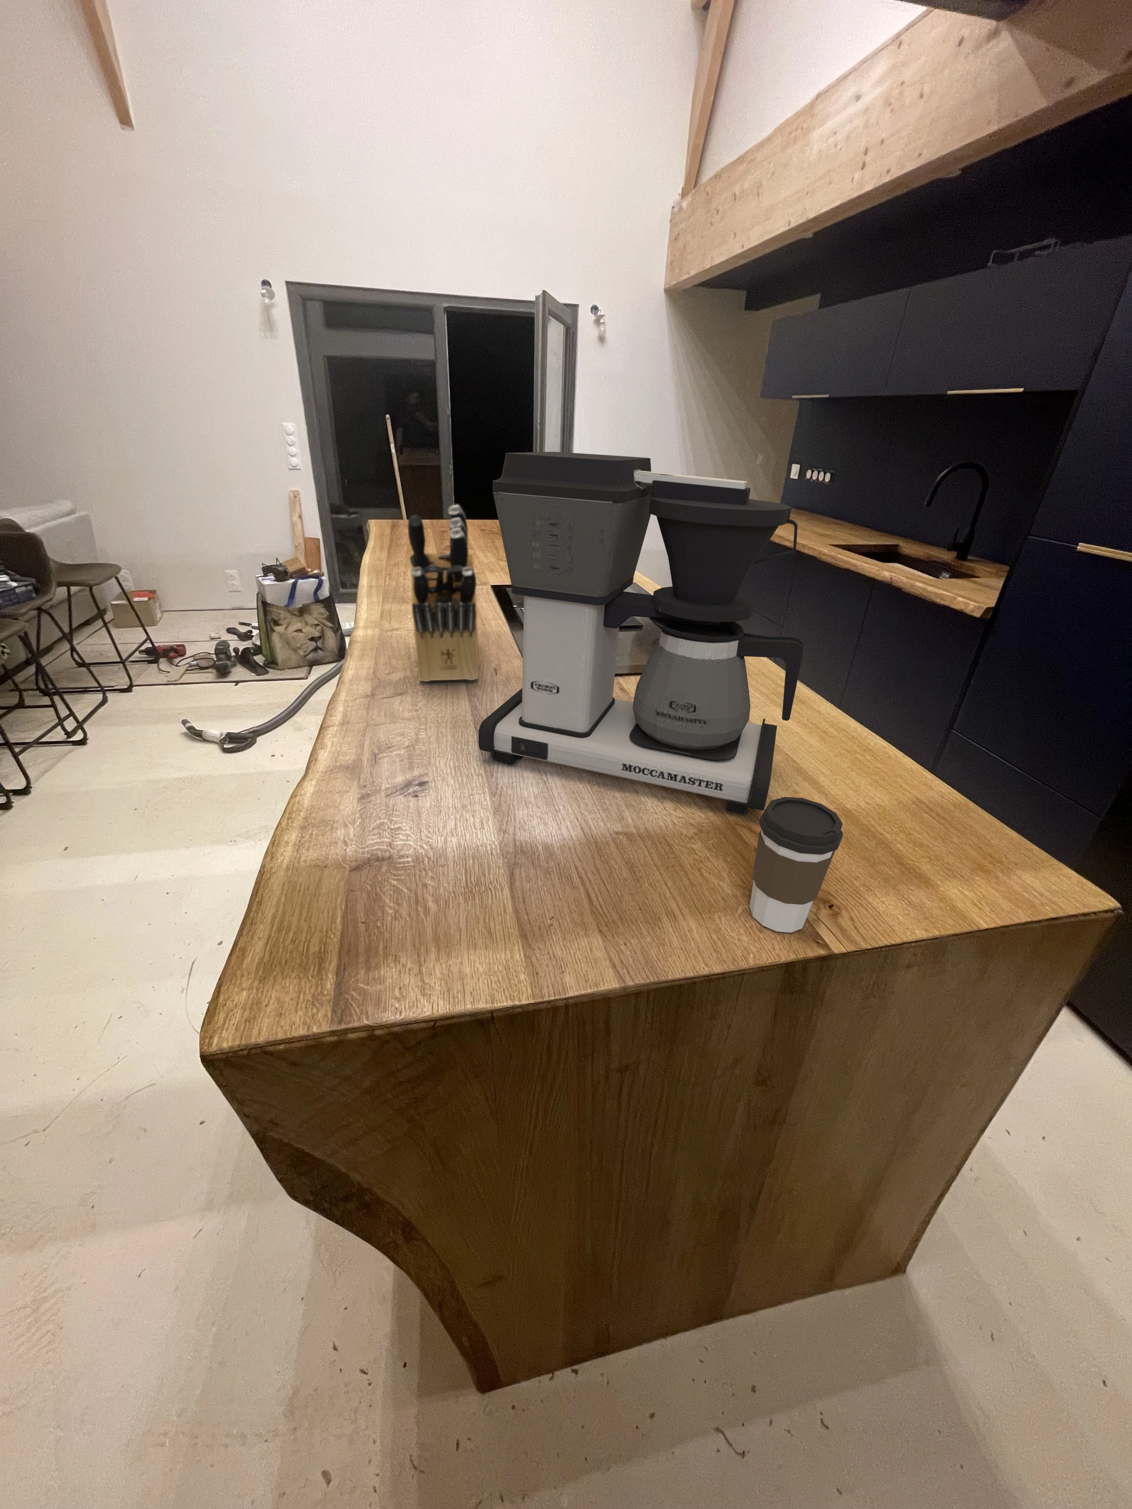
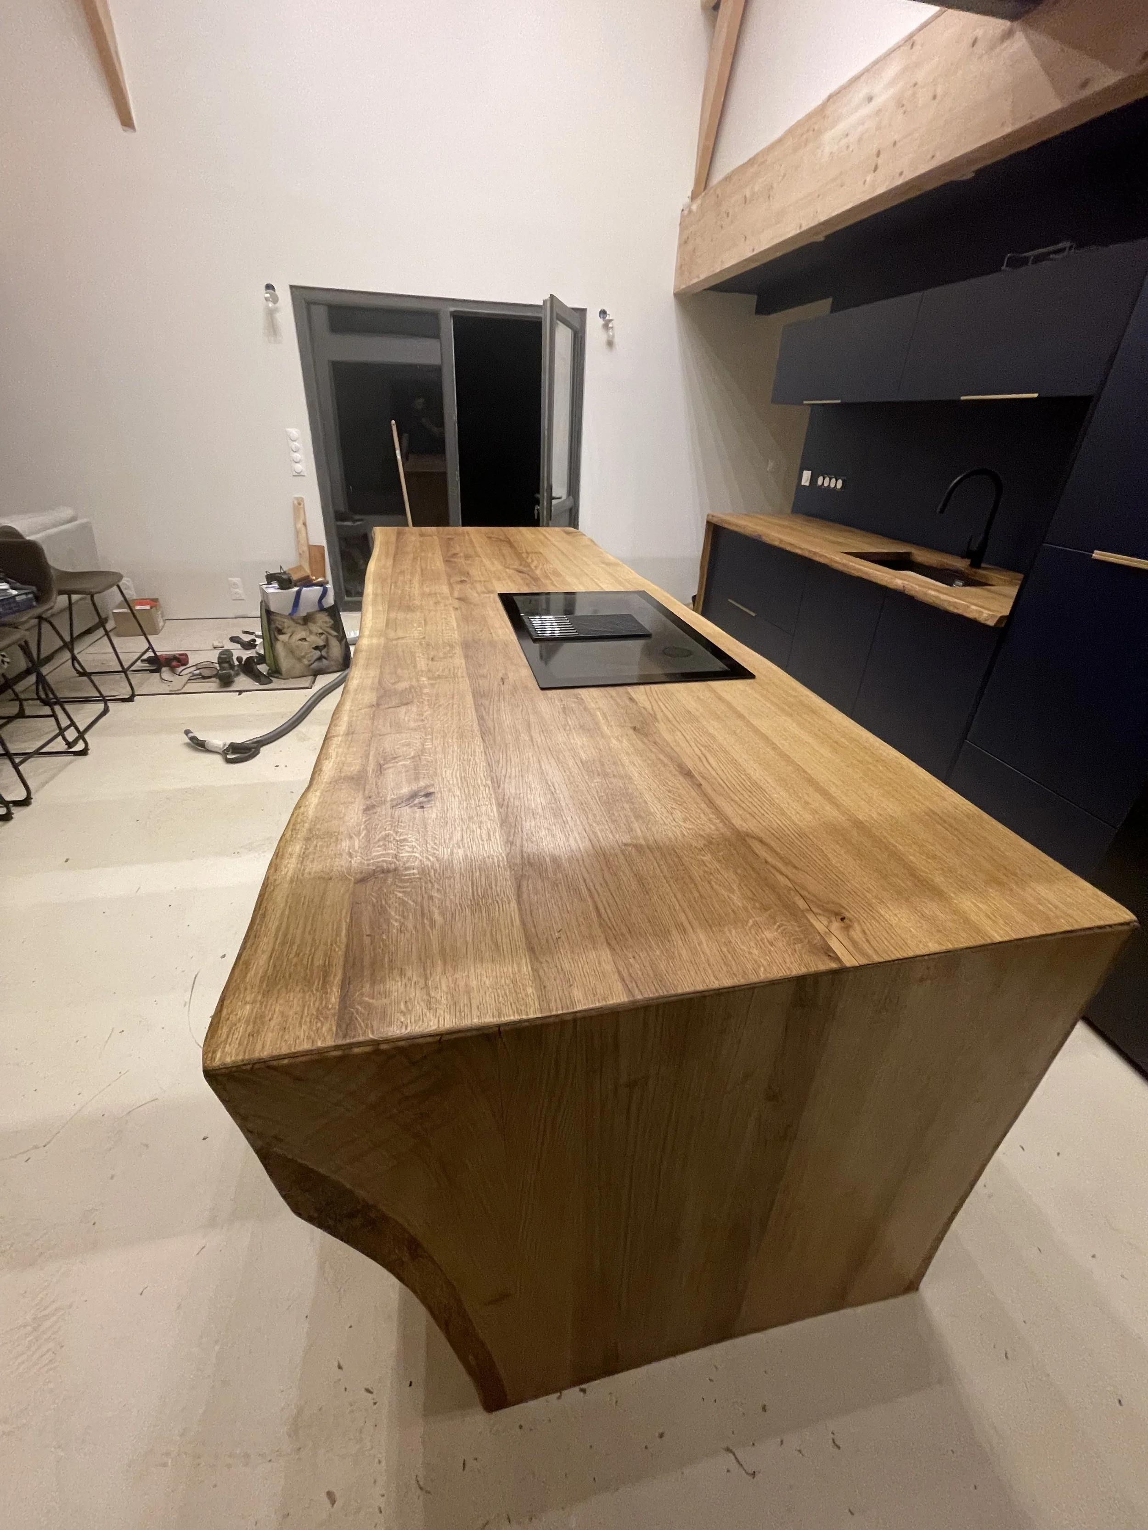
- knife block (444, 587)
- coffee maker (653, 622)
- coffee cup (790, 867)
